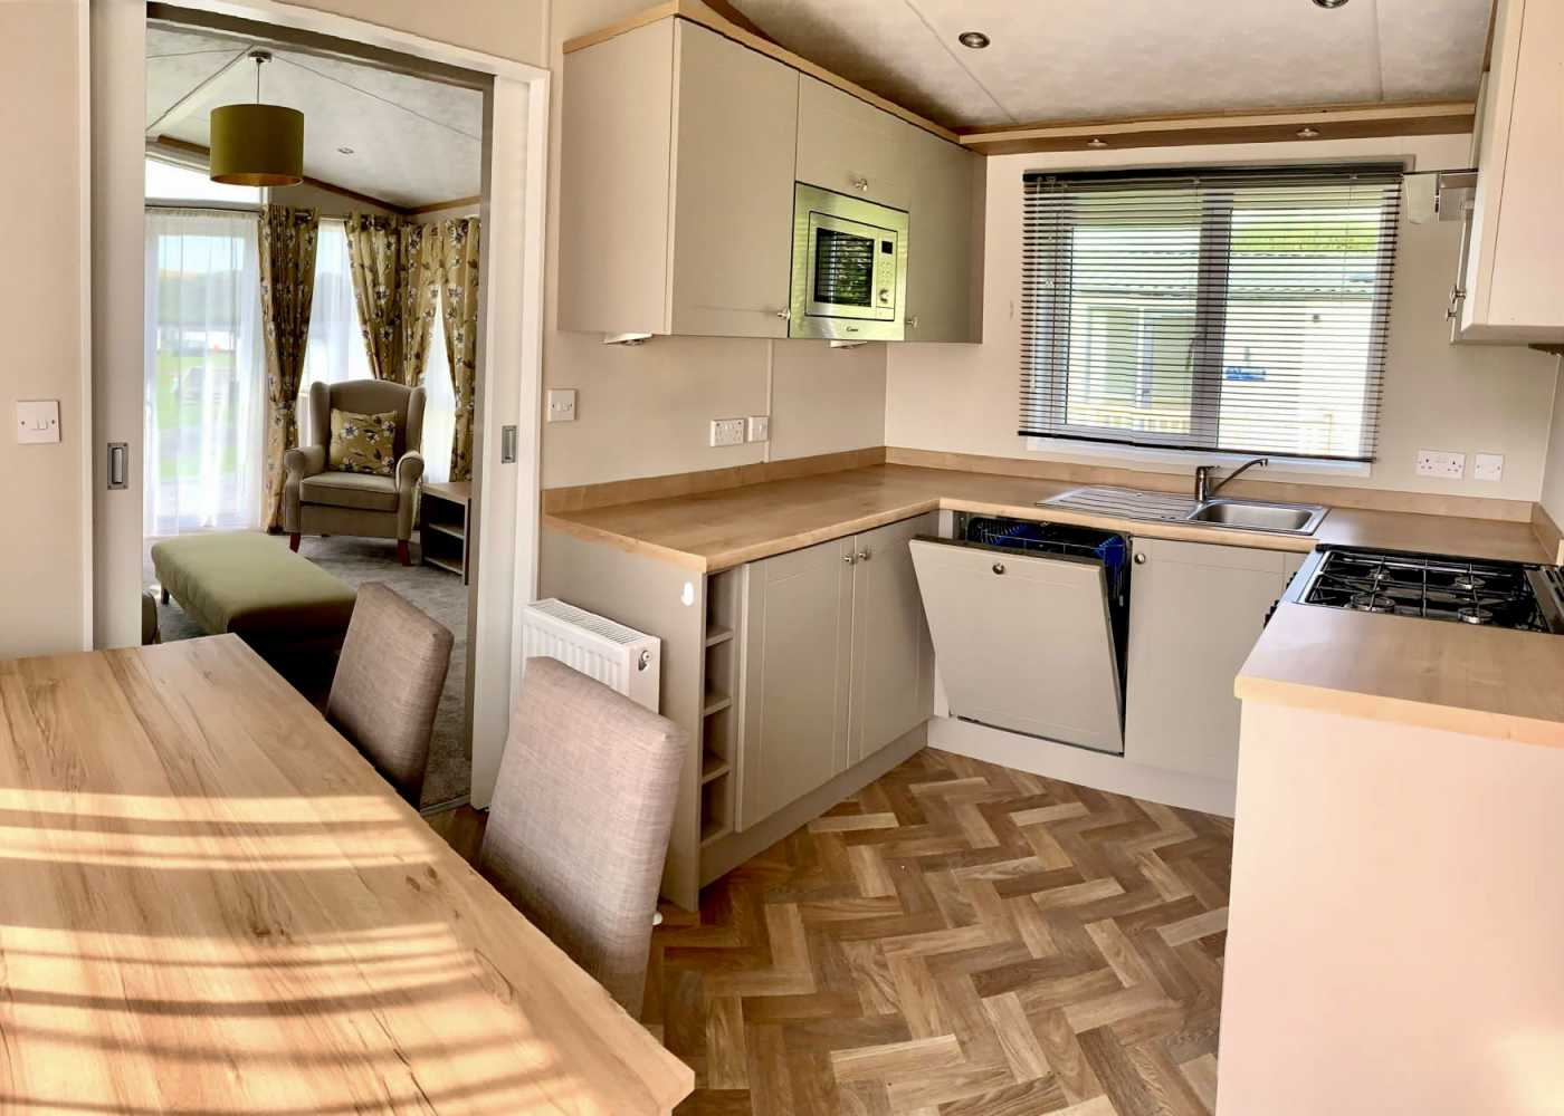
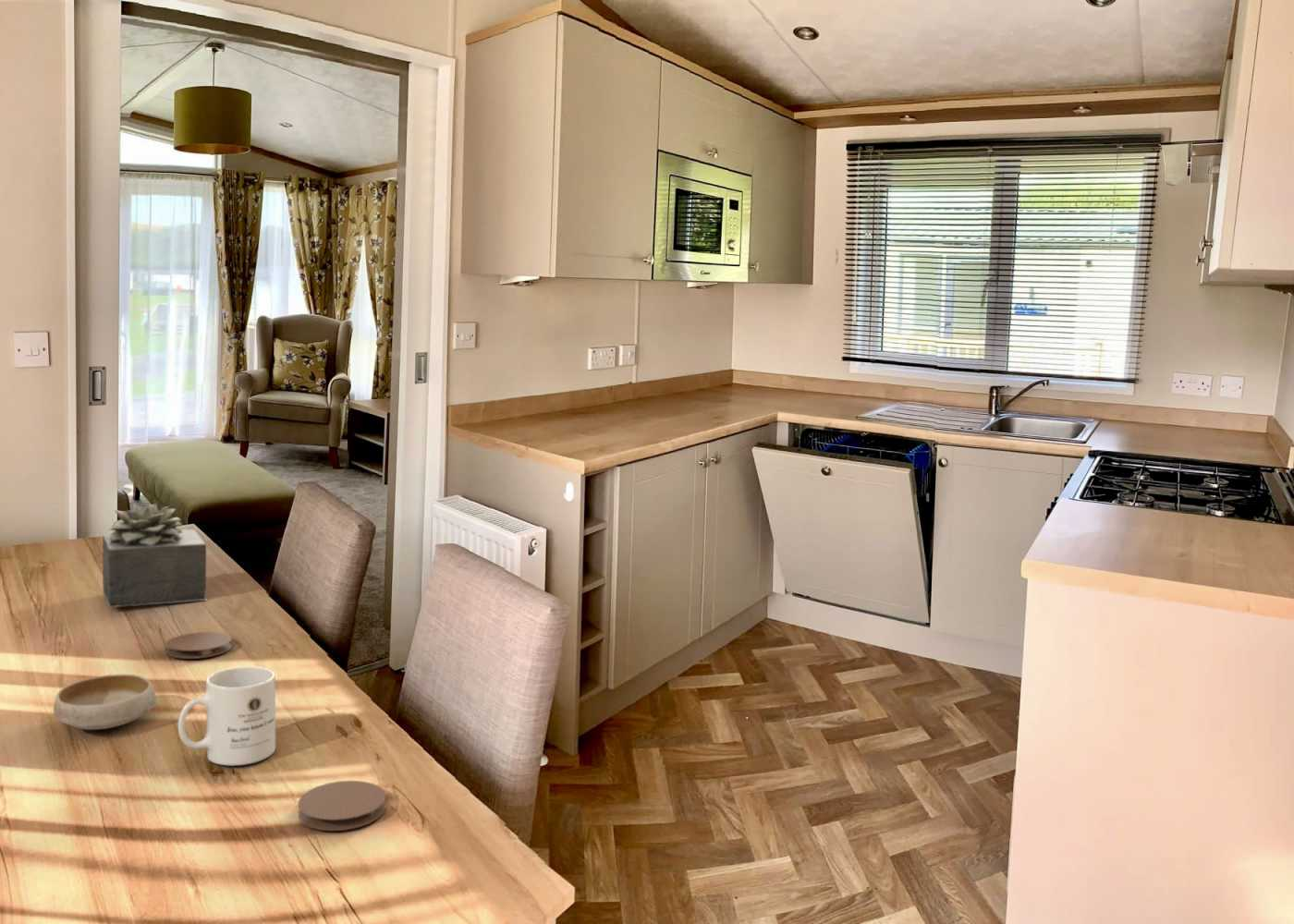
+ mug (226, 718)
+ bowl (105, 704)
+ coaster (199, 644)
+ coaster (342, 804)
+ succulent plant (153, 550)
